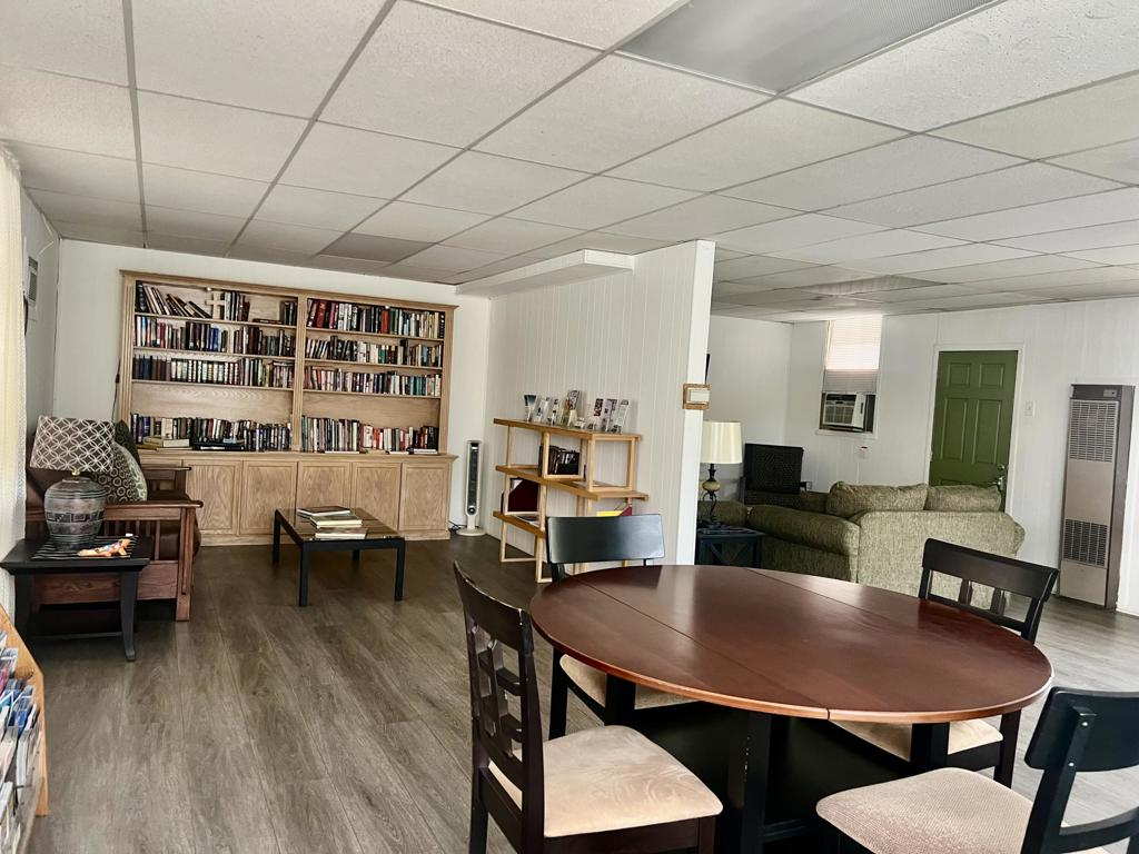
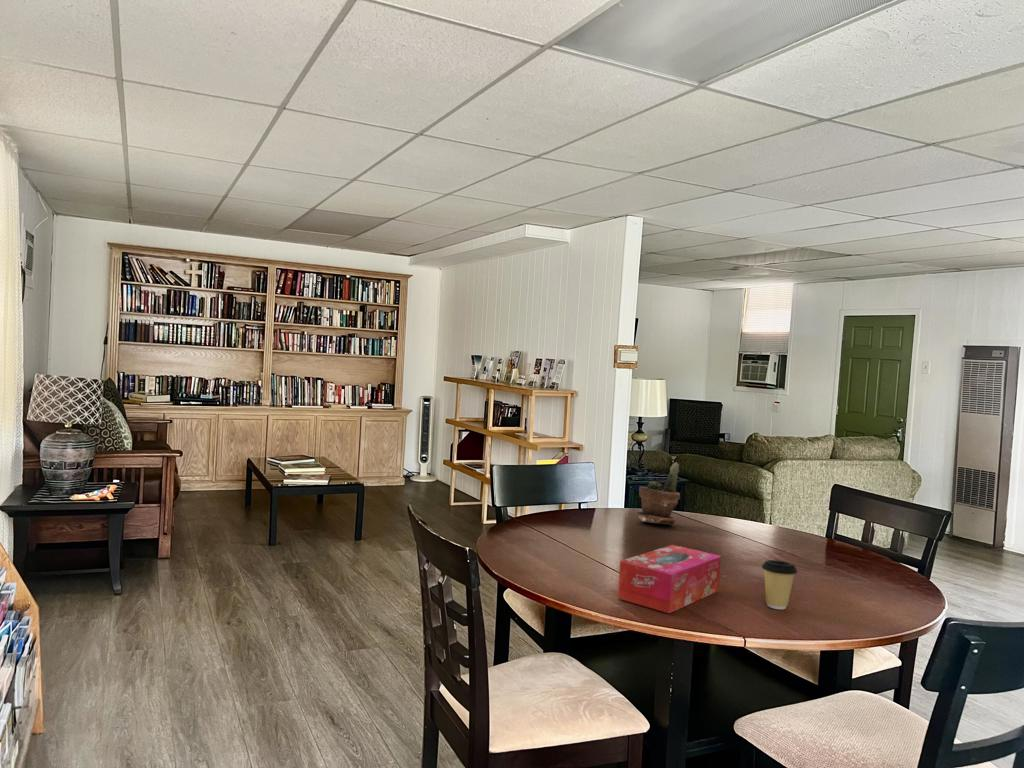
+ tissue box (670, 576)
+ potted plant (658, 492)
+ coffee cup (778, 584)
